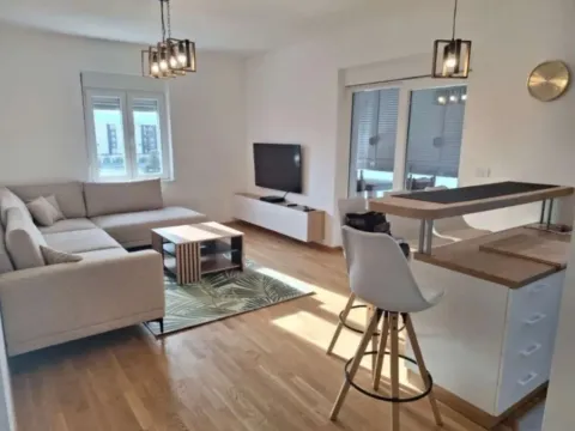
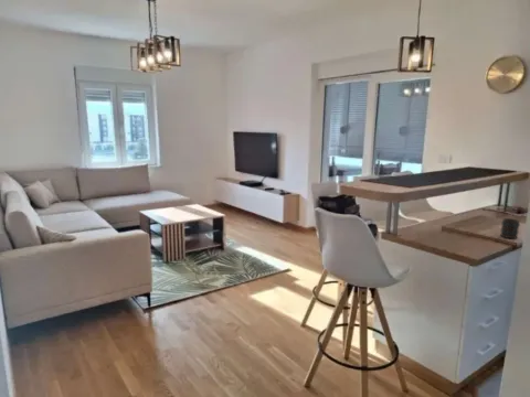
+ mug (509, 228)
